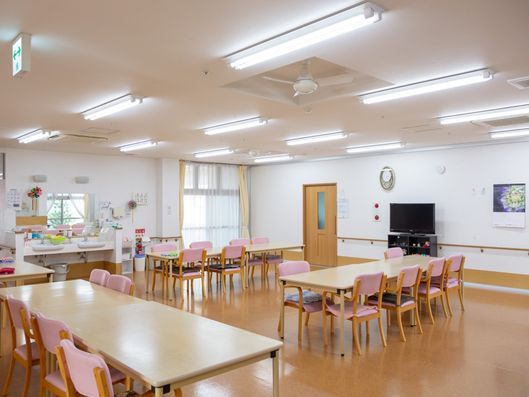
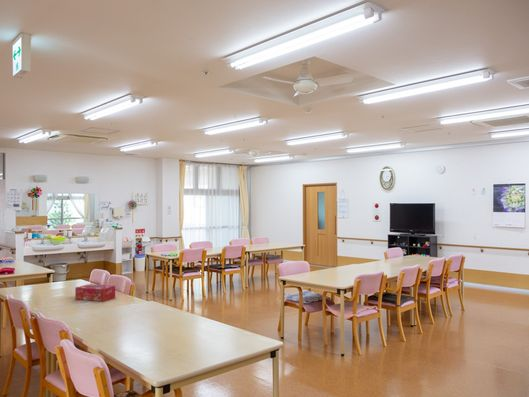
+ tissue box (95, 292)
